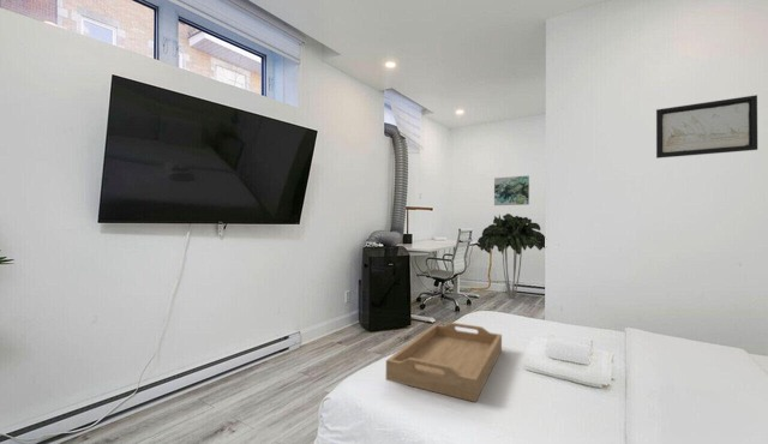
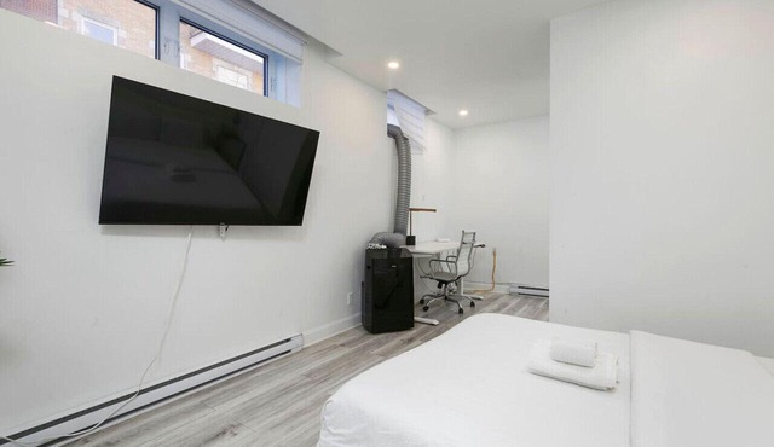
- serving tray (450, 352)
- wall art (703, 128)
- indoor plant (514, 256)
- wall art (511, 191)
